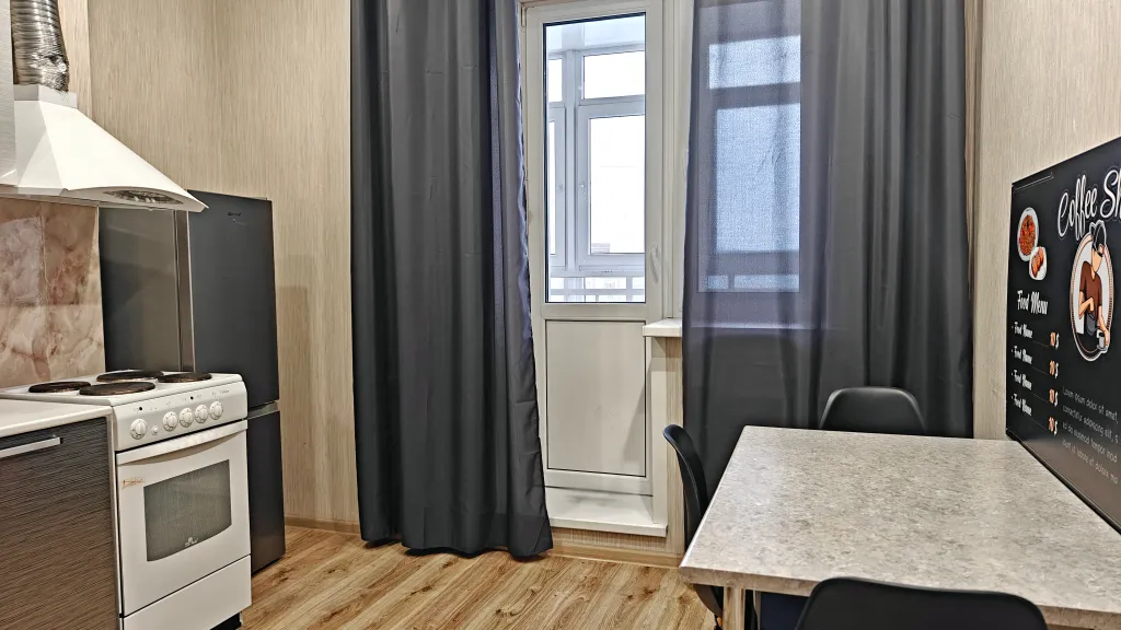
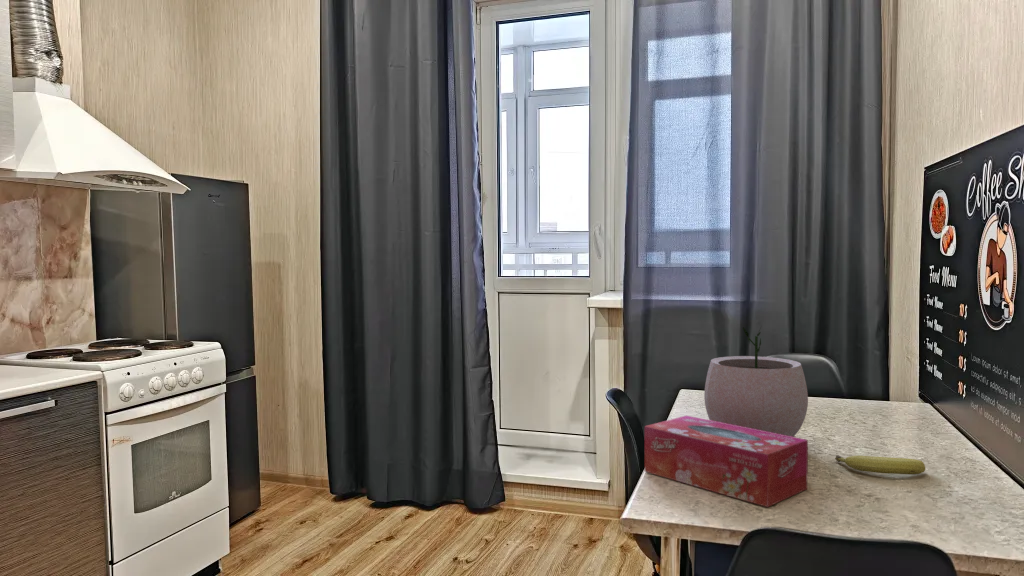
+ tissue box (722, 456)
+ plant pot (754, 385)
+ fruit (879, 462)
